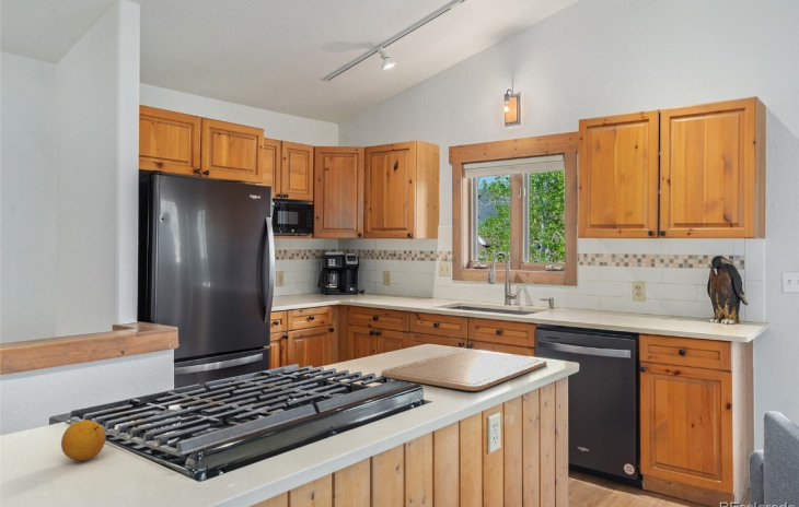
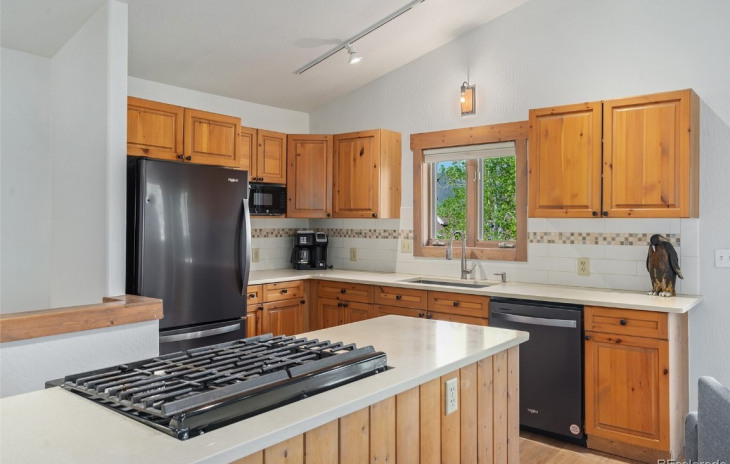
- fruit (83, 439)
- chopping board (467, 367)
